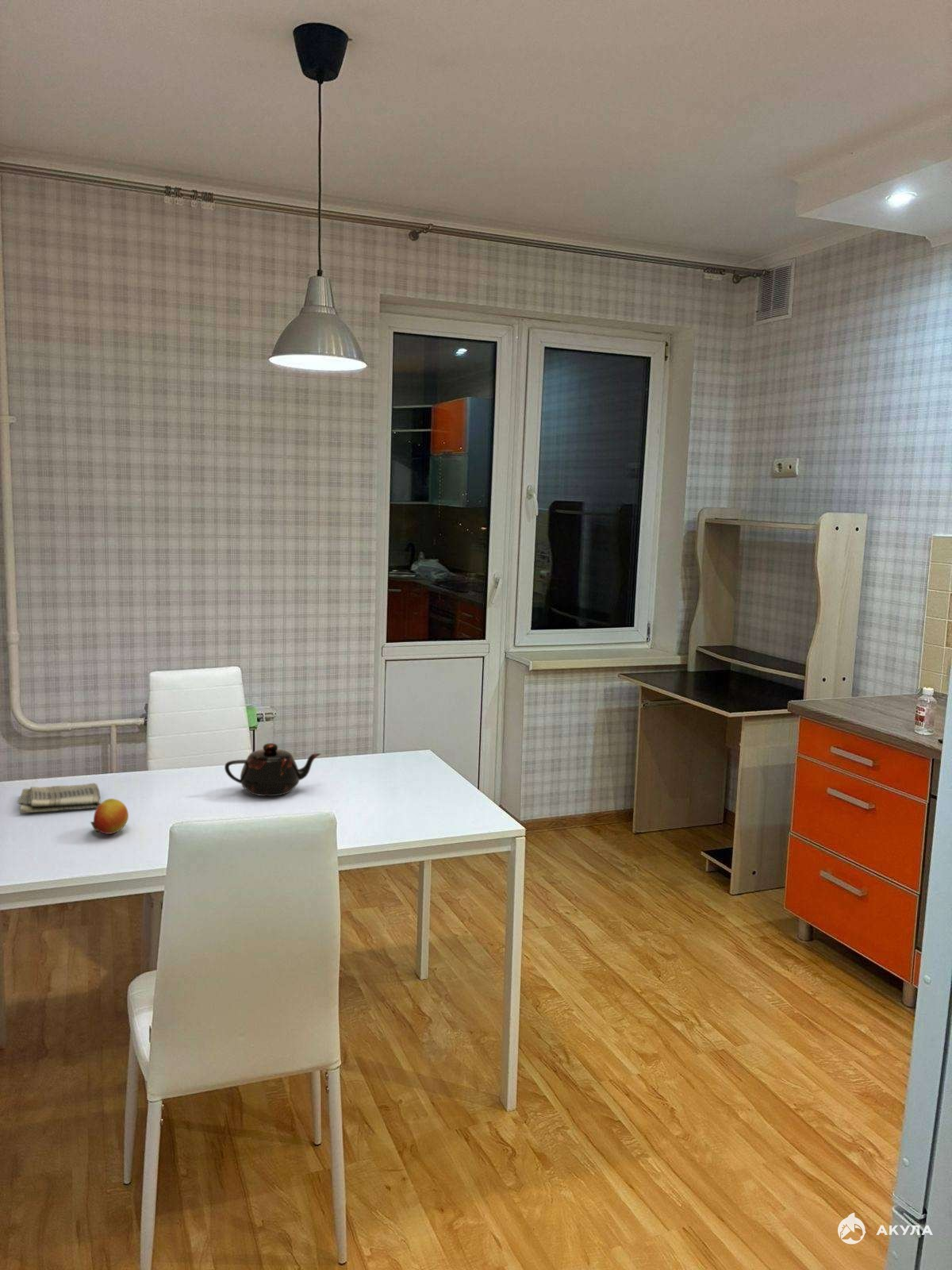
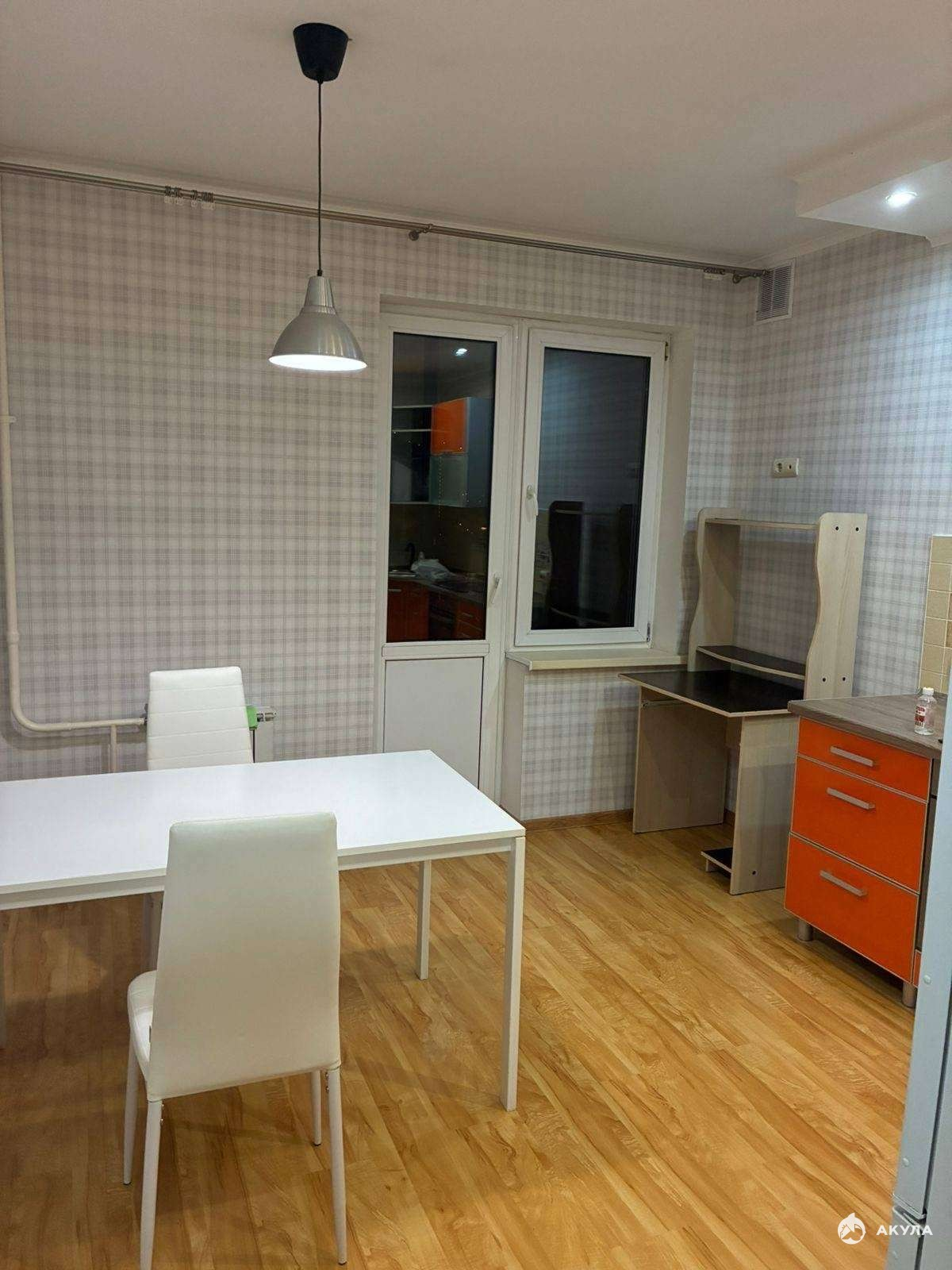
- dish towel (60, 795)
- teapot (273, 767)
- fruit (110, 816)
